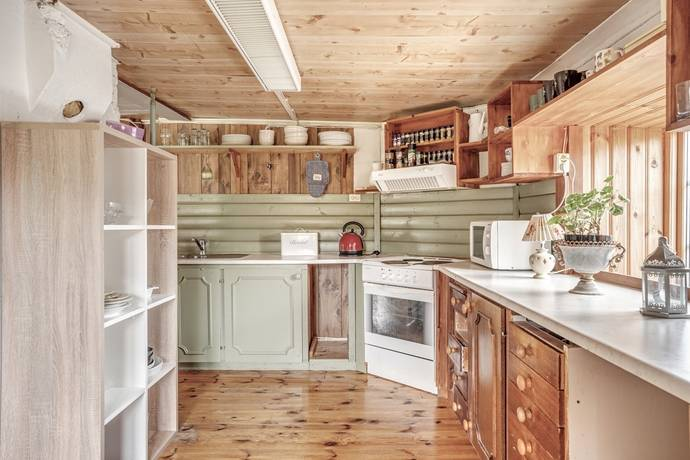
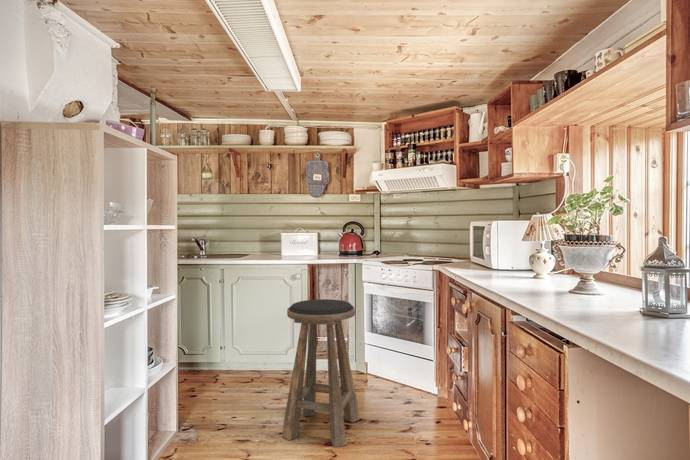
+ stool (315, 366)
